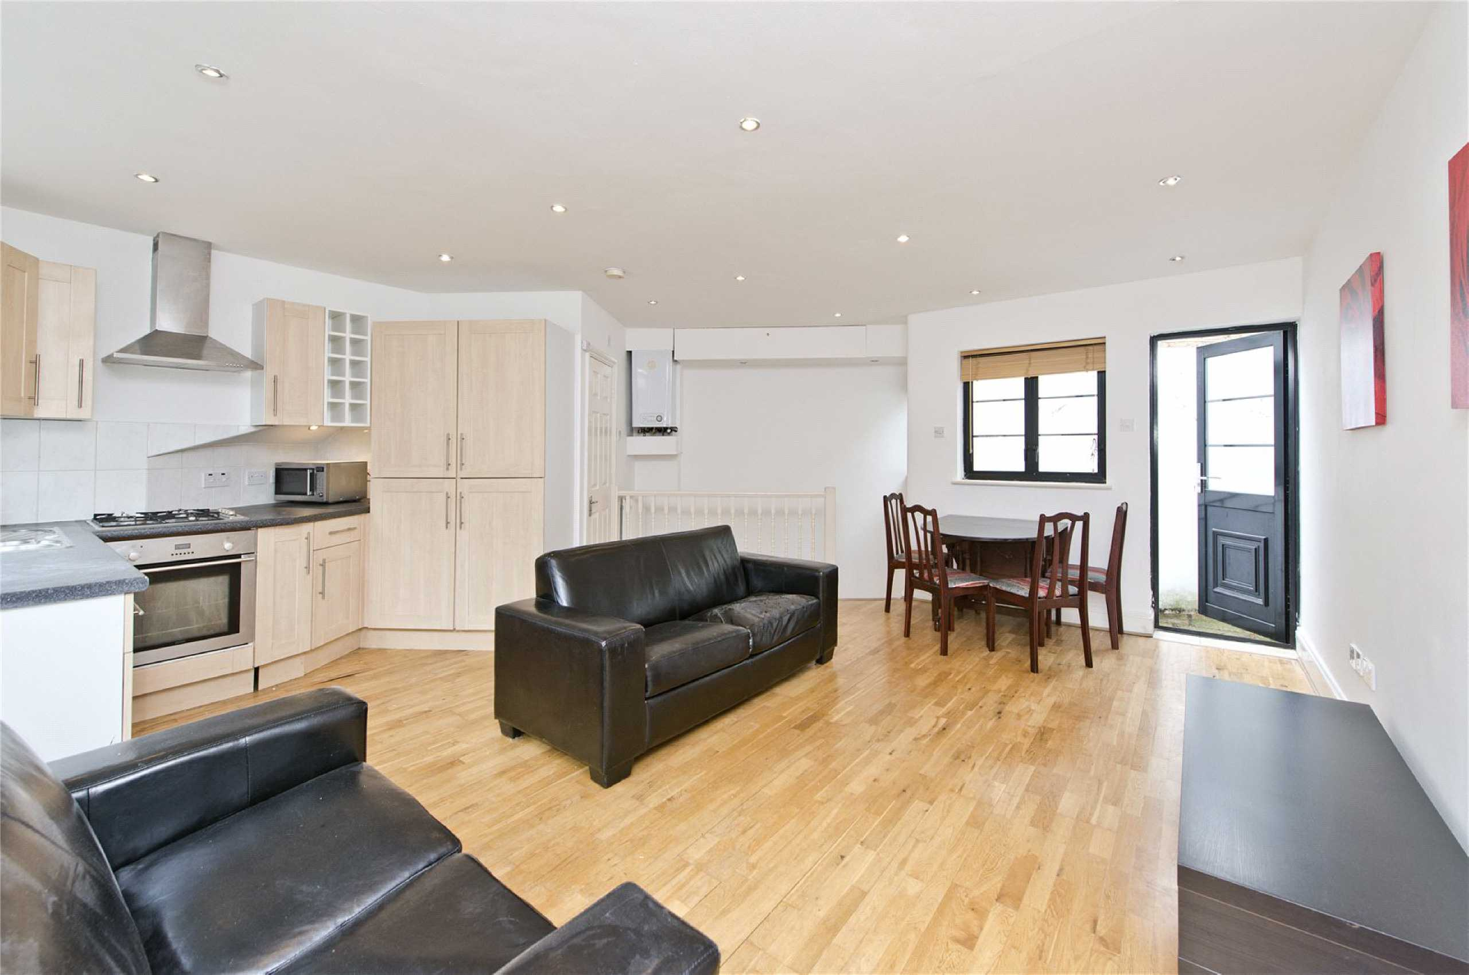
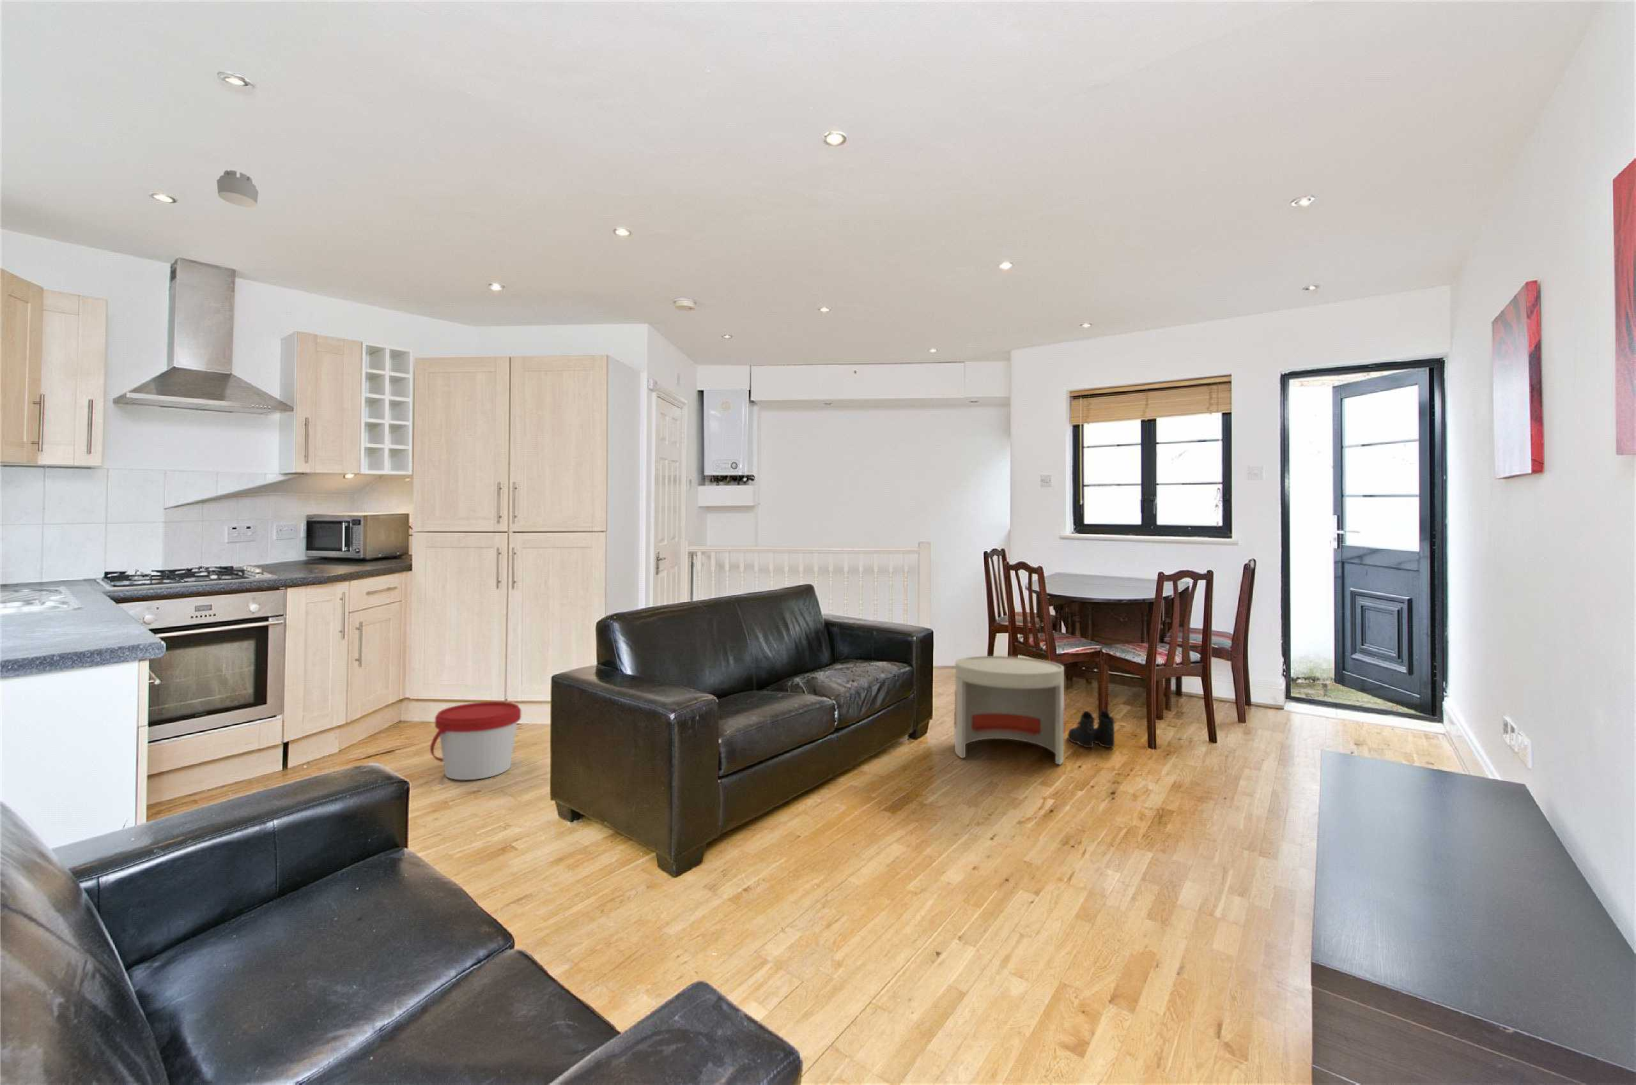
+ bucket (479, 740)
+ smoke detector (238, 188)
+ side table (1008, 708)
+ boots (1091, 727)
